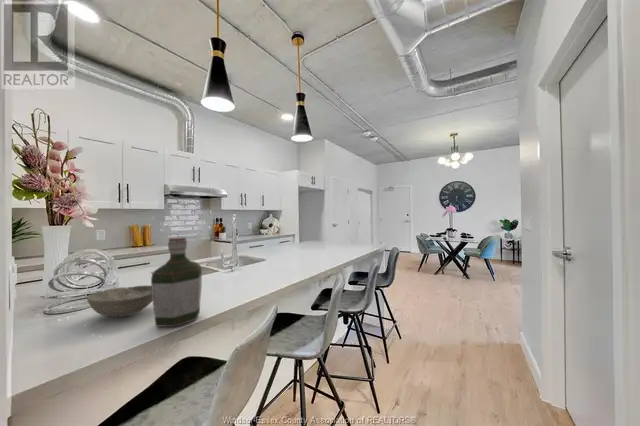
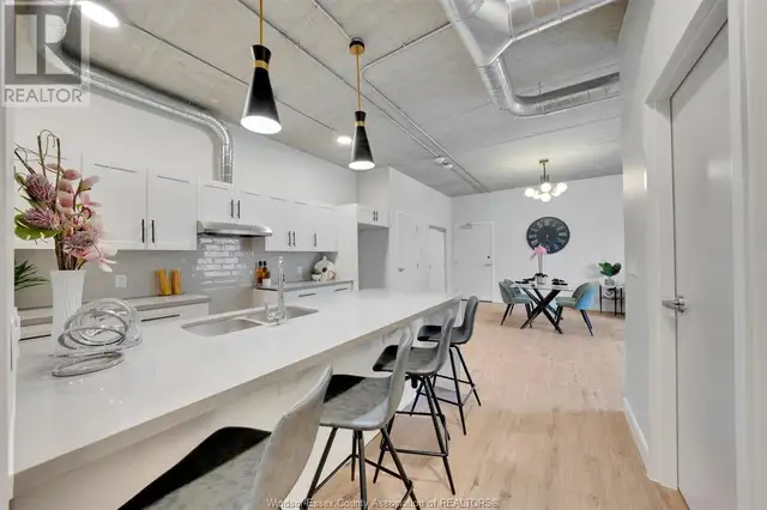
- bottle (178, 279)
- bowl (125, 302)
